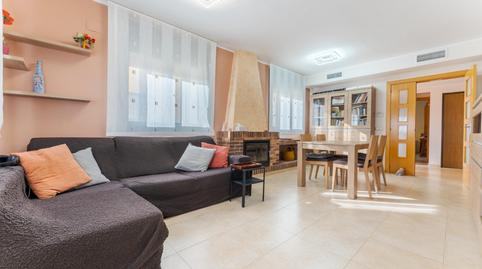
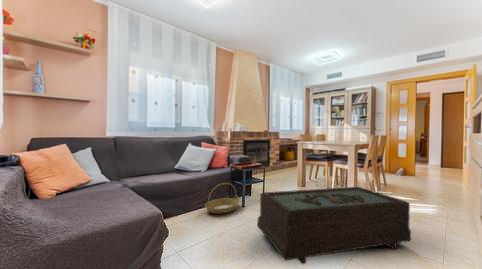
+ basket (223, 198)
+ coffee table (329, 217)
